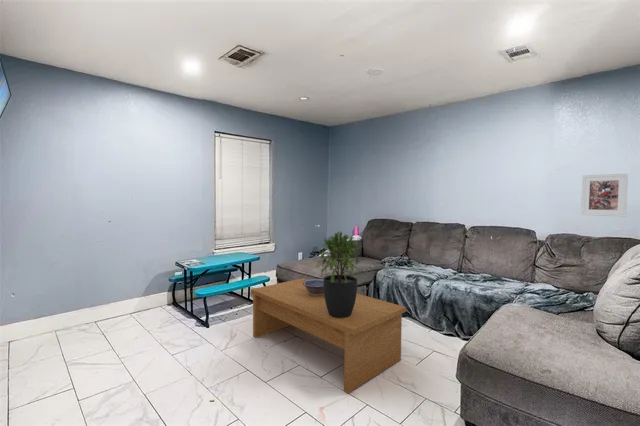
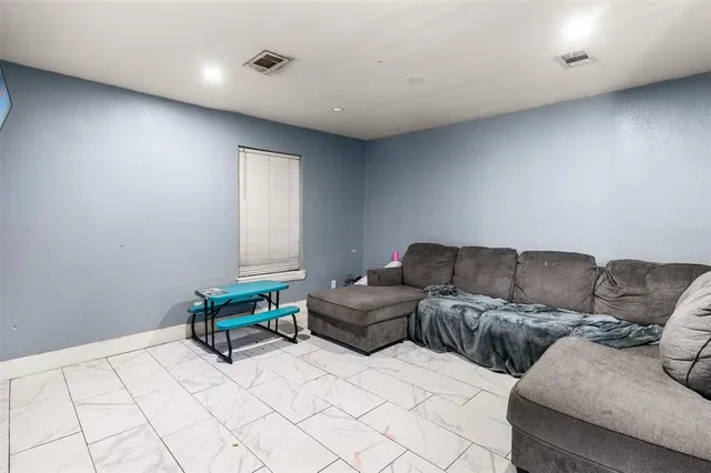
- potted plant (338, 271)
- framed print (603, 195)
- decorative bowl (316, 288)
- coffee table (321, 322)
